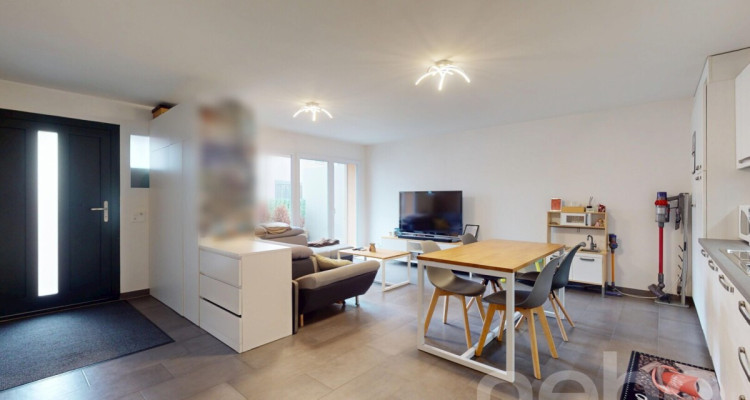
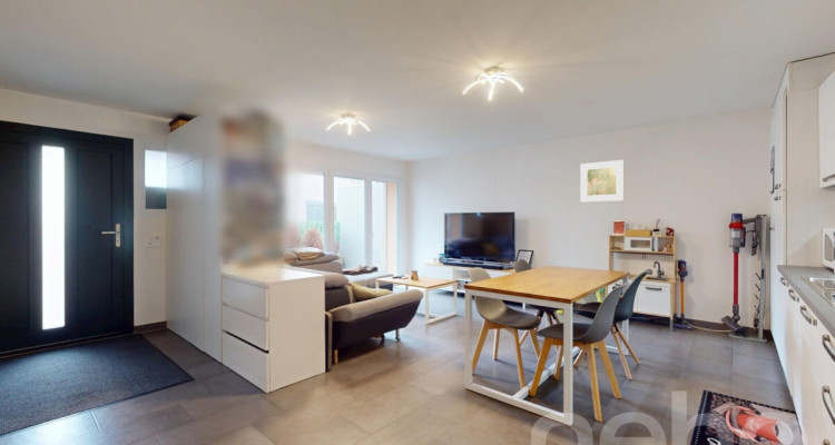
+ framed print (601, 181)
